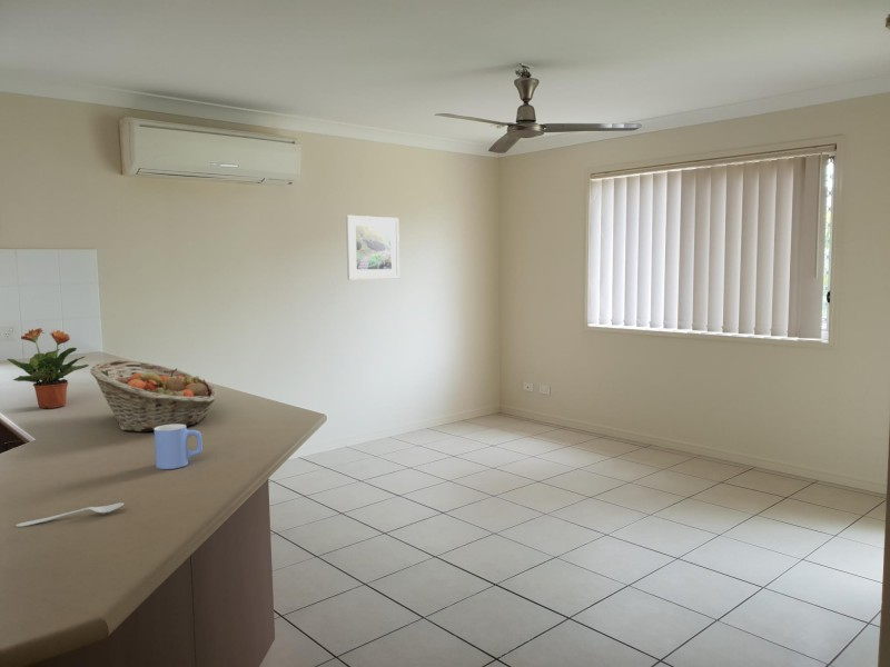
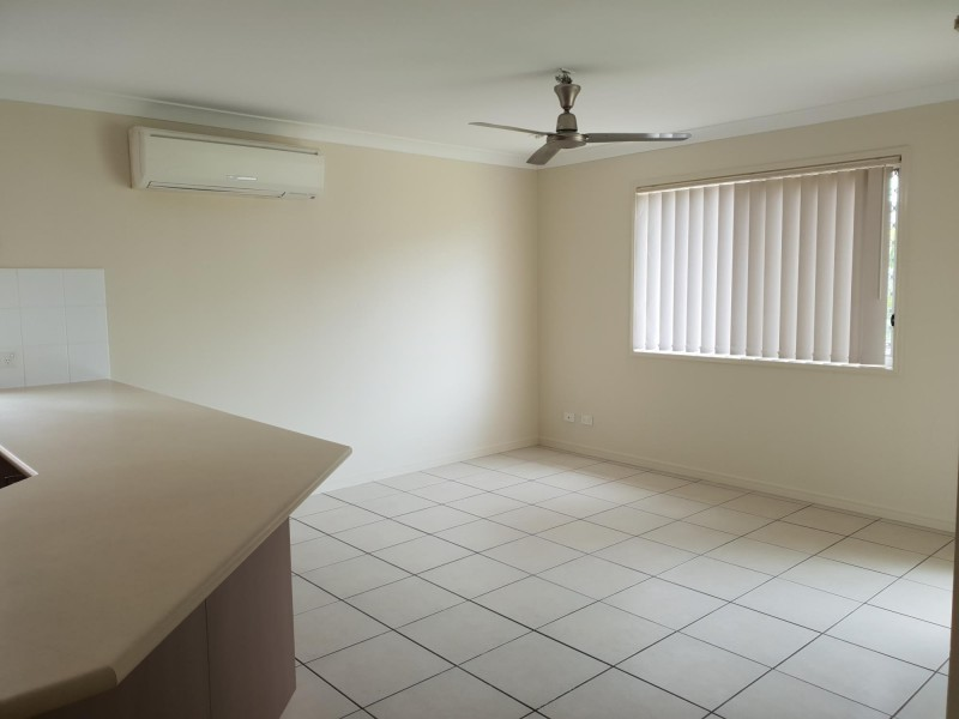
- fruit basket (157, 391)
- mug (178, 445)
- spoon (71, 512)
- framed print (373, 248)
- potted plant (49, 367)
